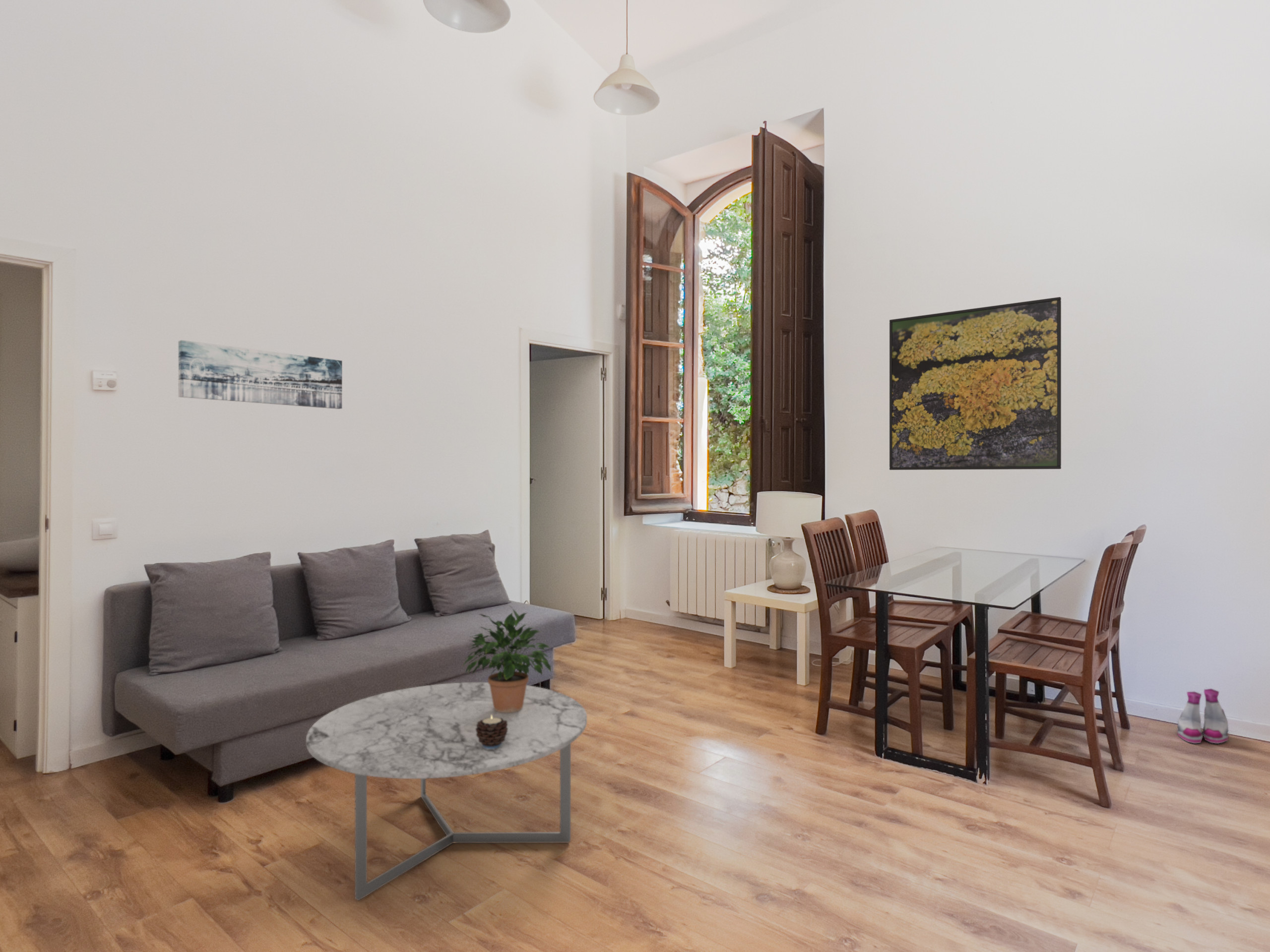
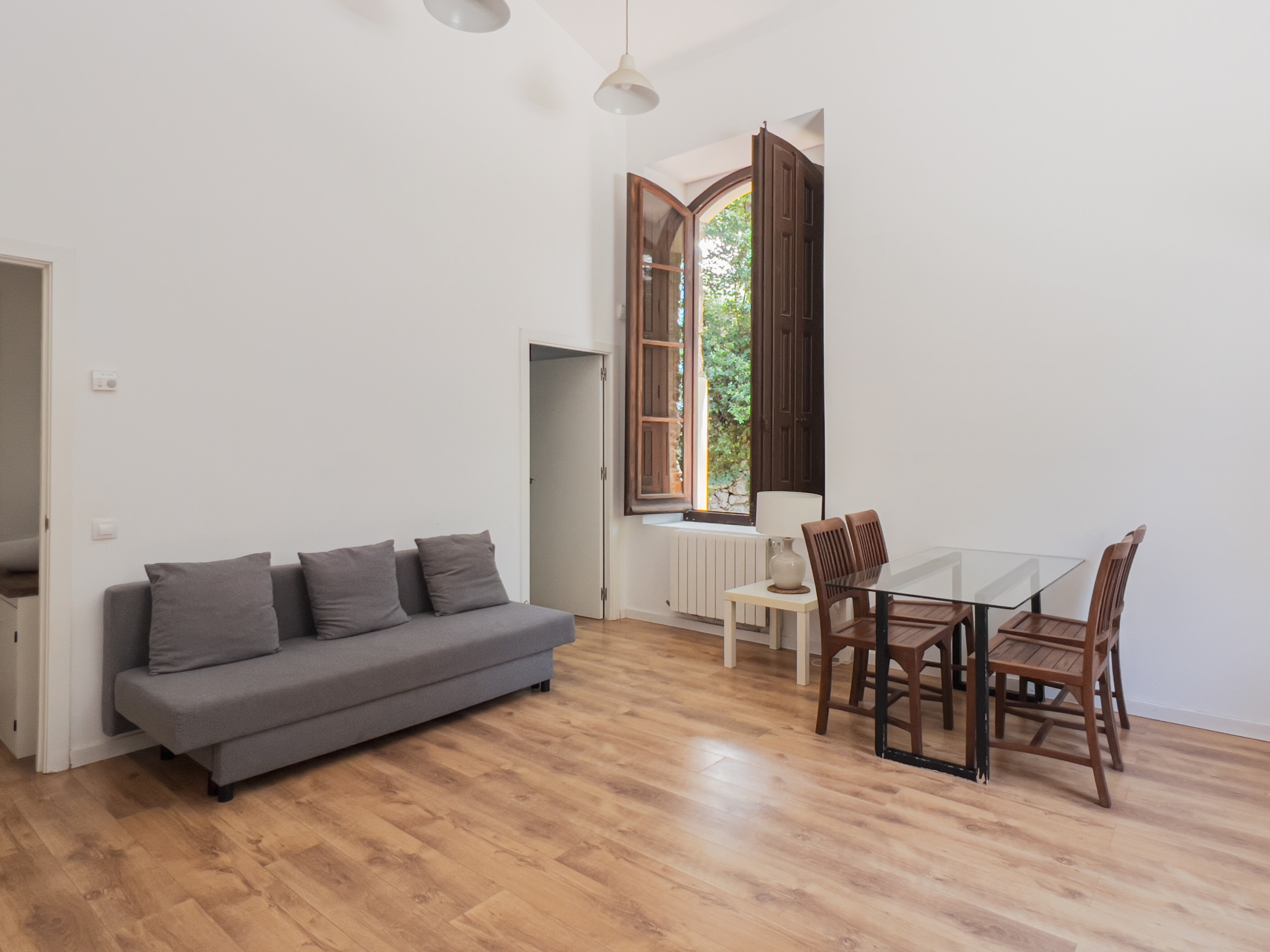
- candle (492, 729)
- boots (1204, 714)
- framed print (969, 389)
- potted plant (505, 660)
- coffee table (452, 776)
- wall art (266, 377)
